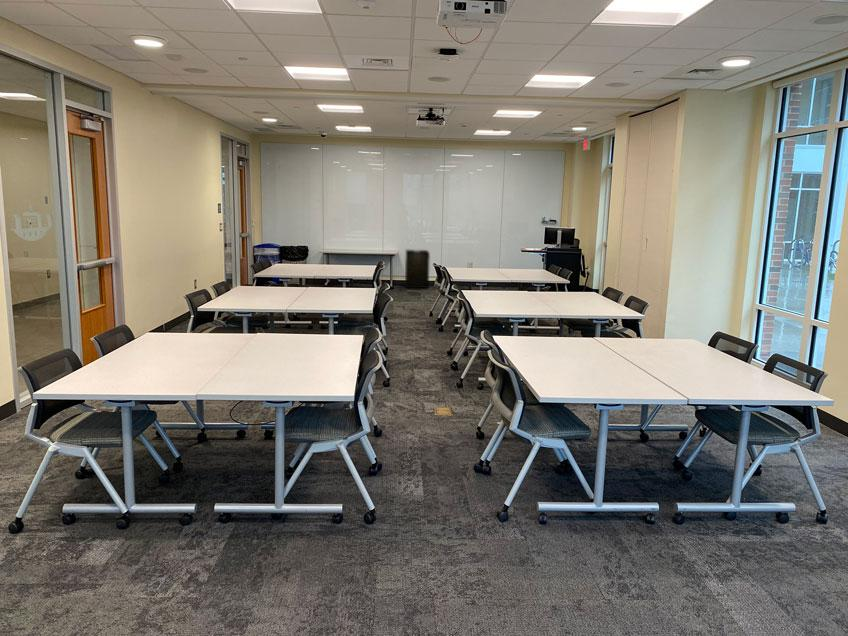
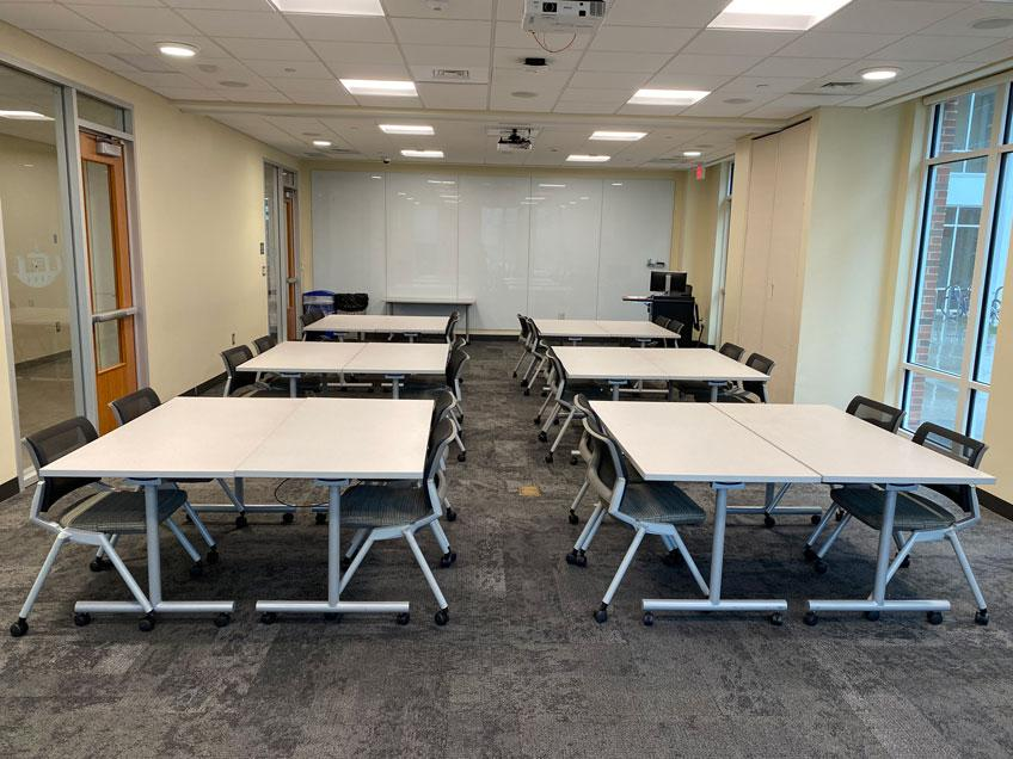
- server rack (417, 268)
